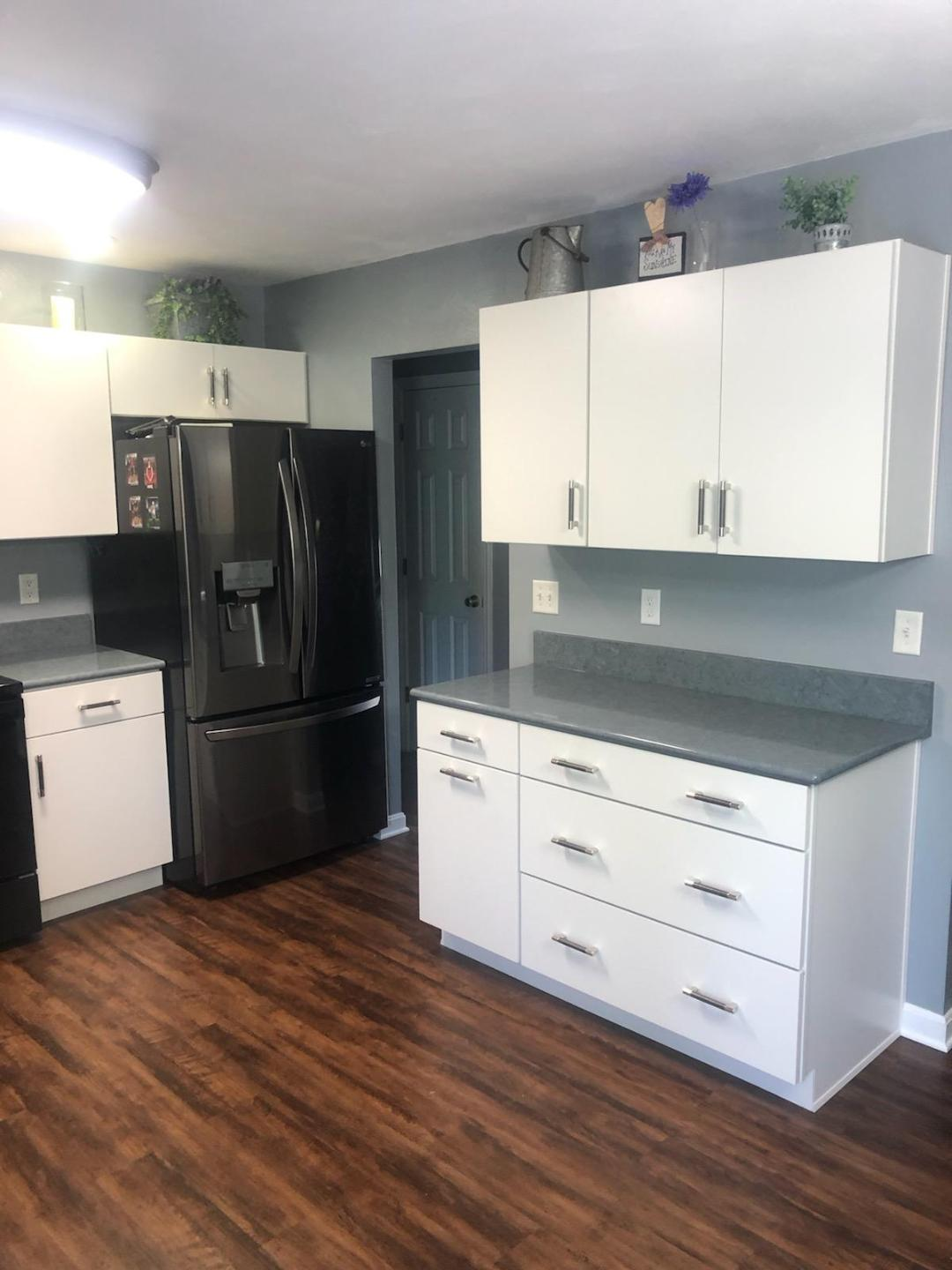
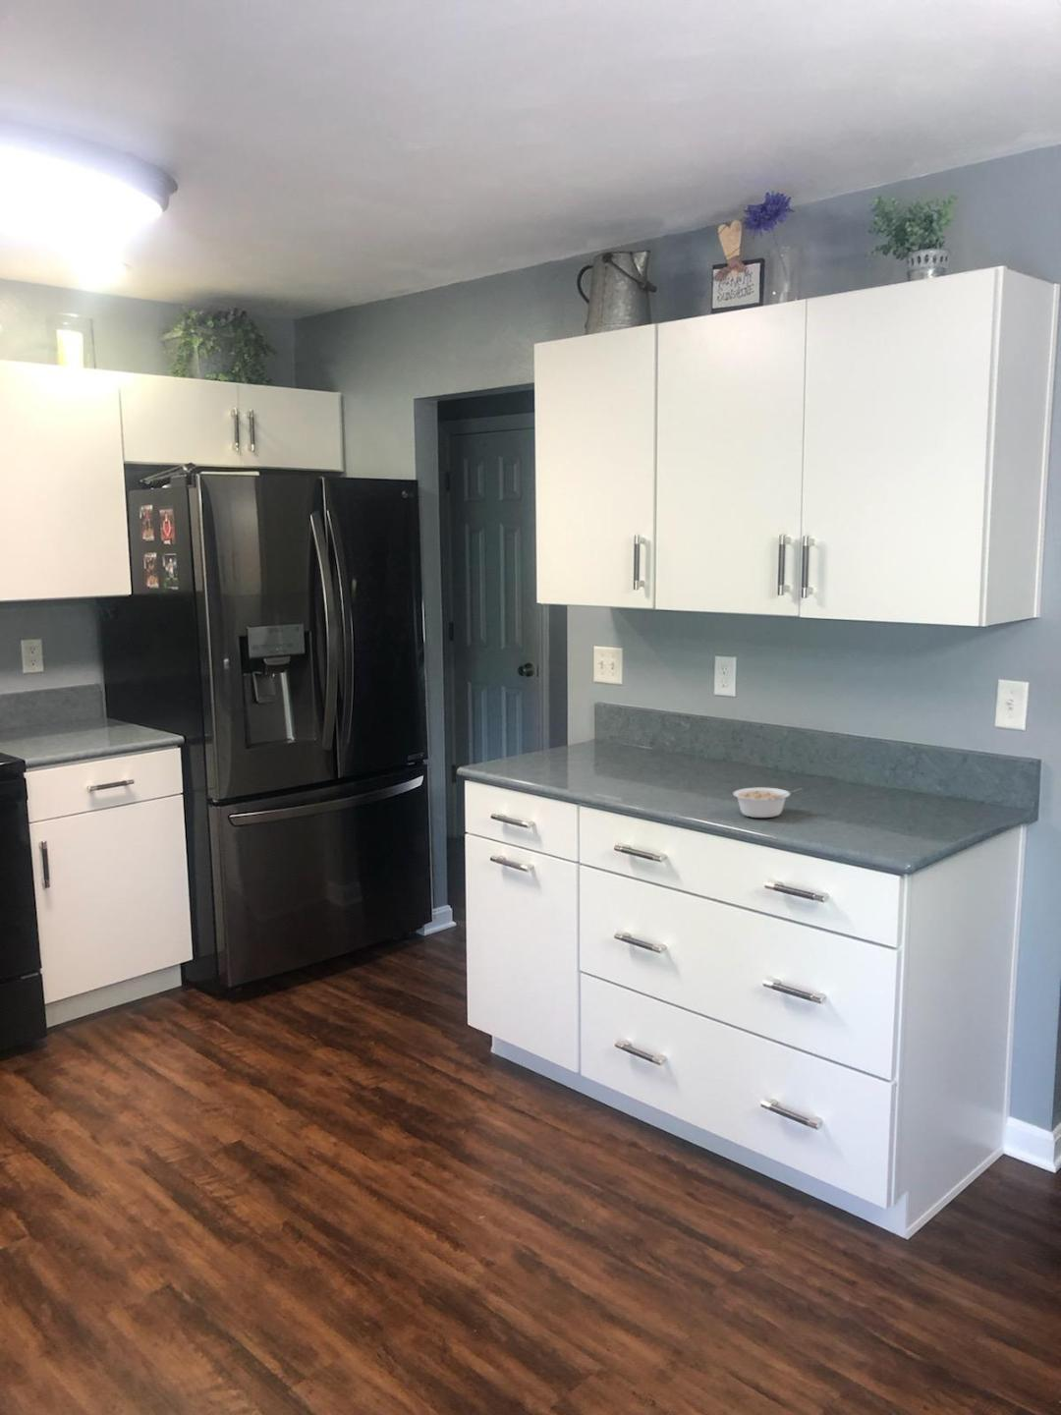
+ legume (762, 801)
